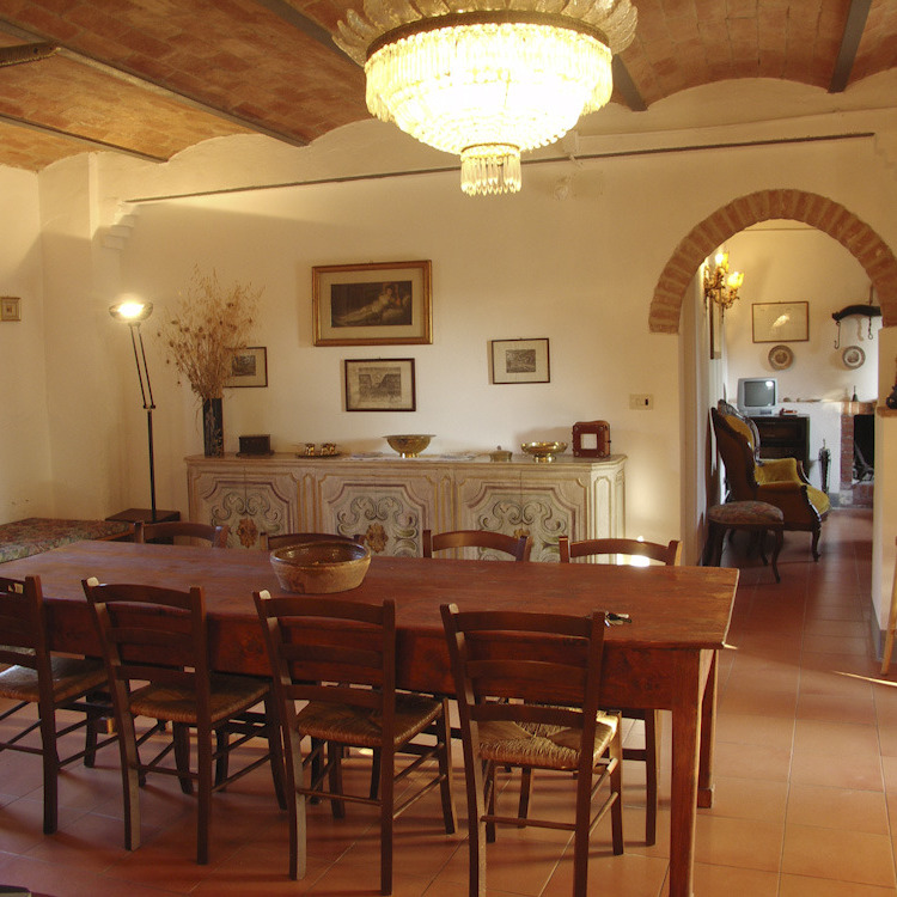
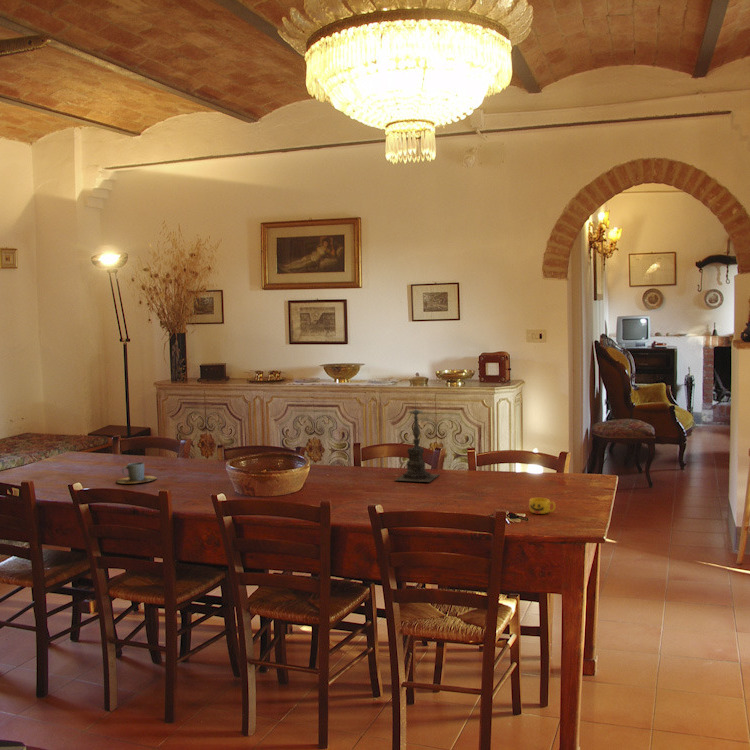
+ candle holder (417, 438)
+ cup (542, 506)
+ cup (136, 471)
